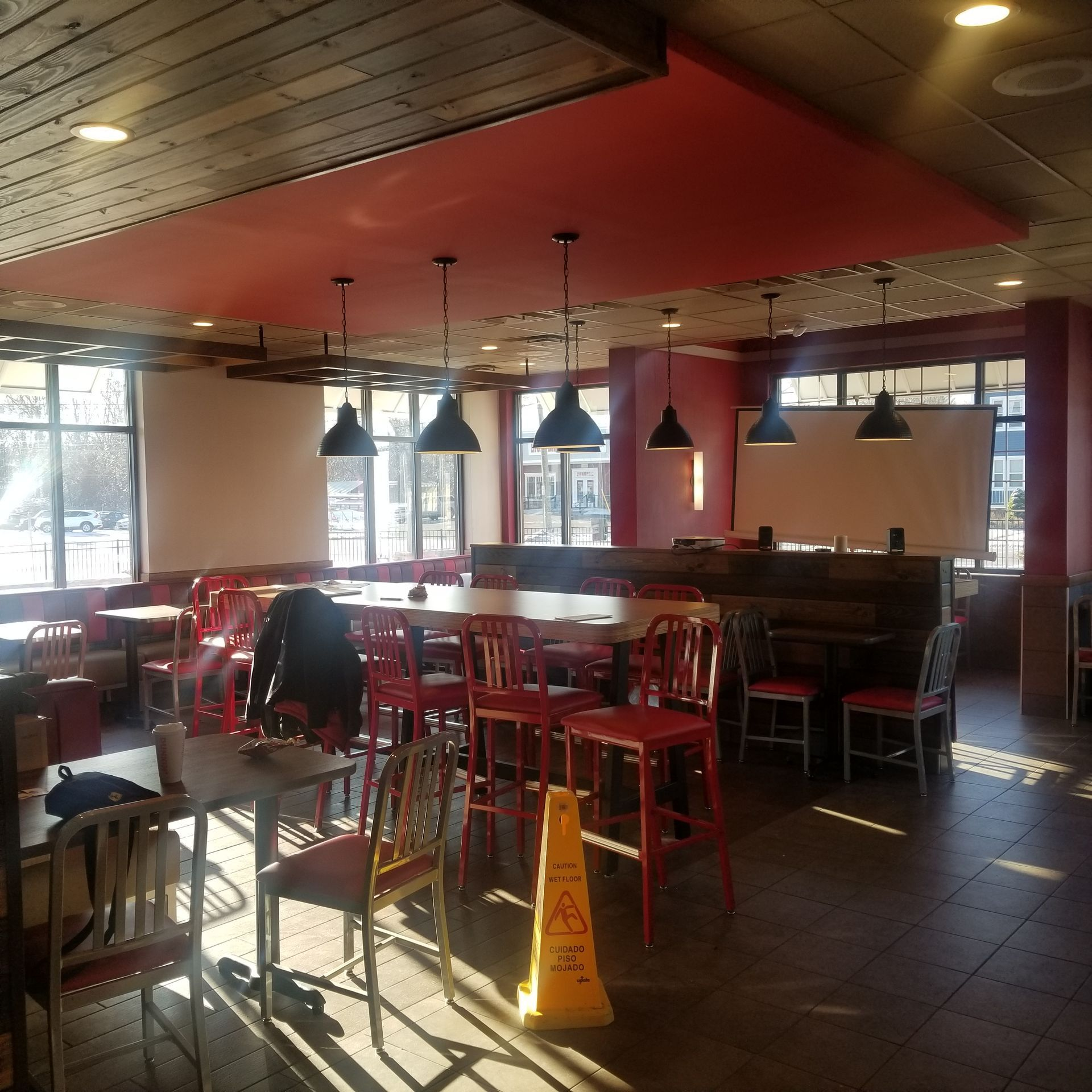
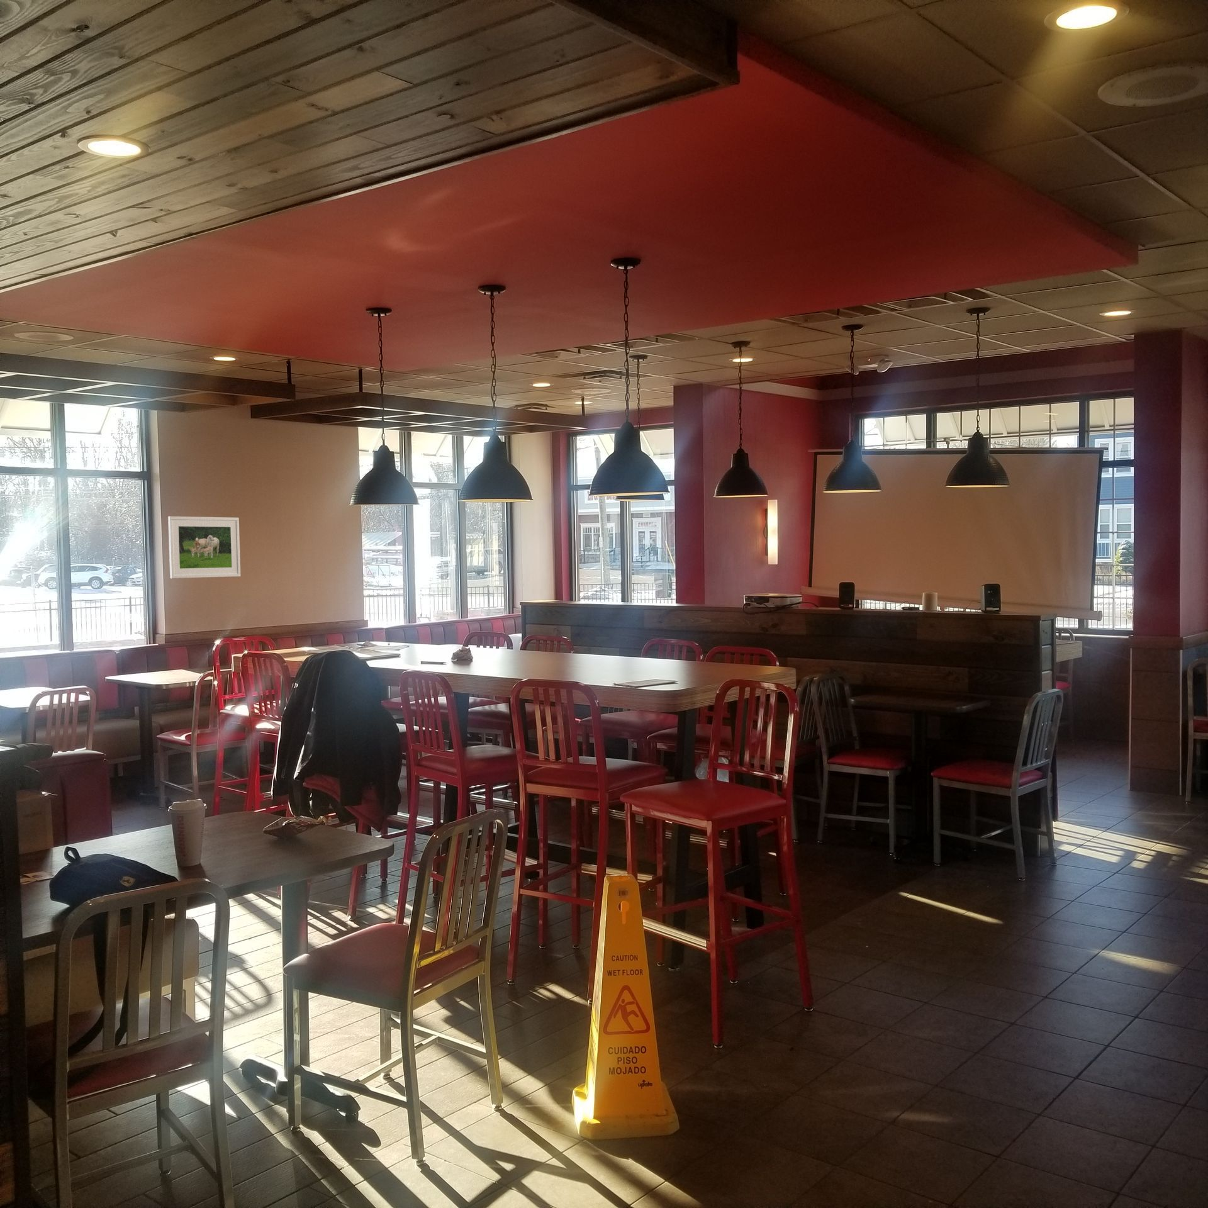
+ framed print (205, 546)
